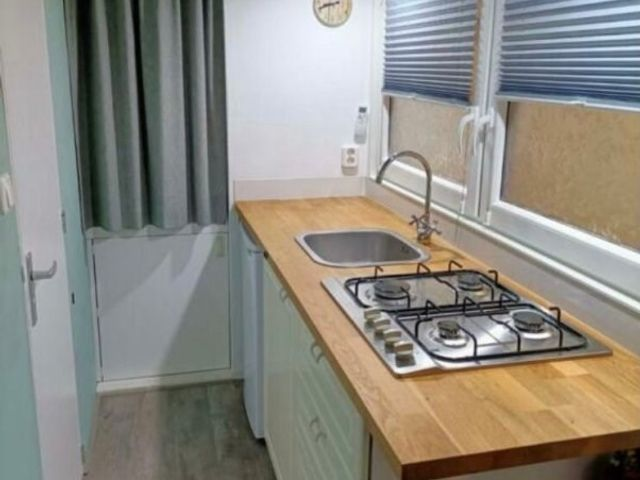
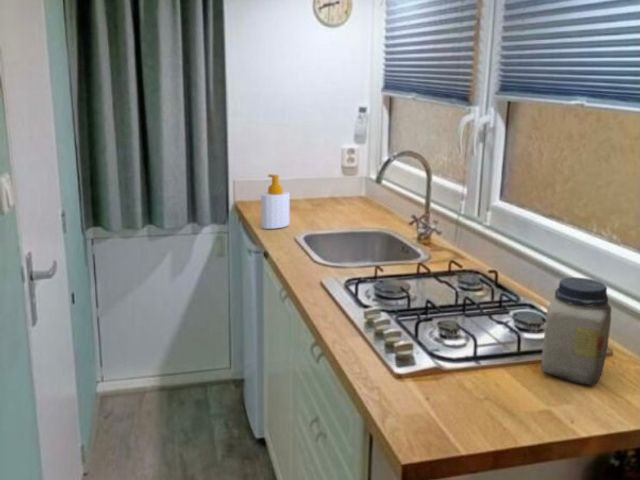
+ jar (577, 327)
+ soap bottle (275, 201)
